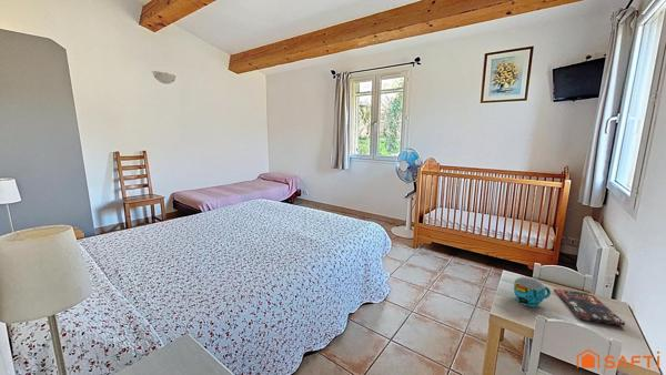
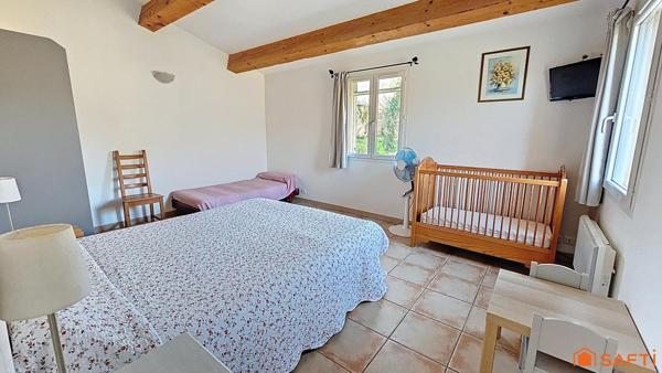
- cup (529, 292)
- book (585, 305)
